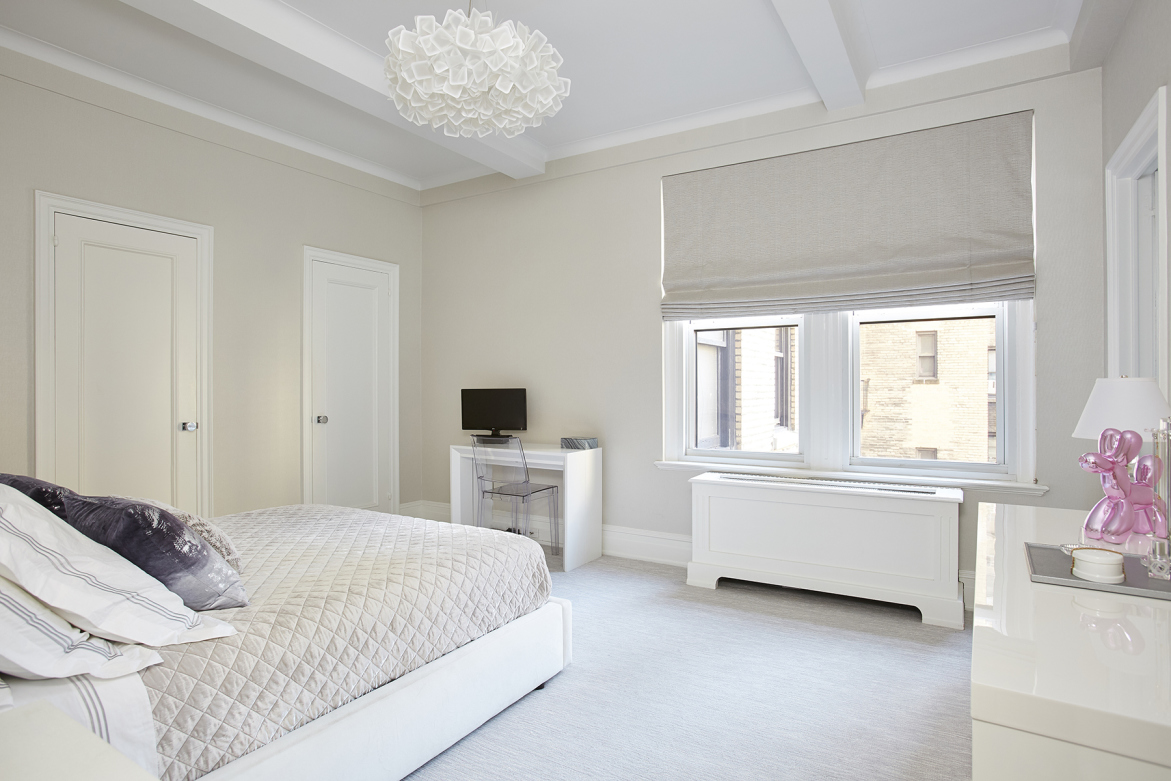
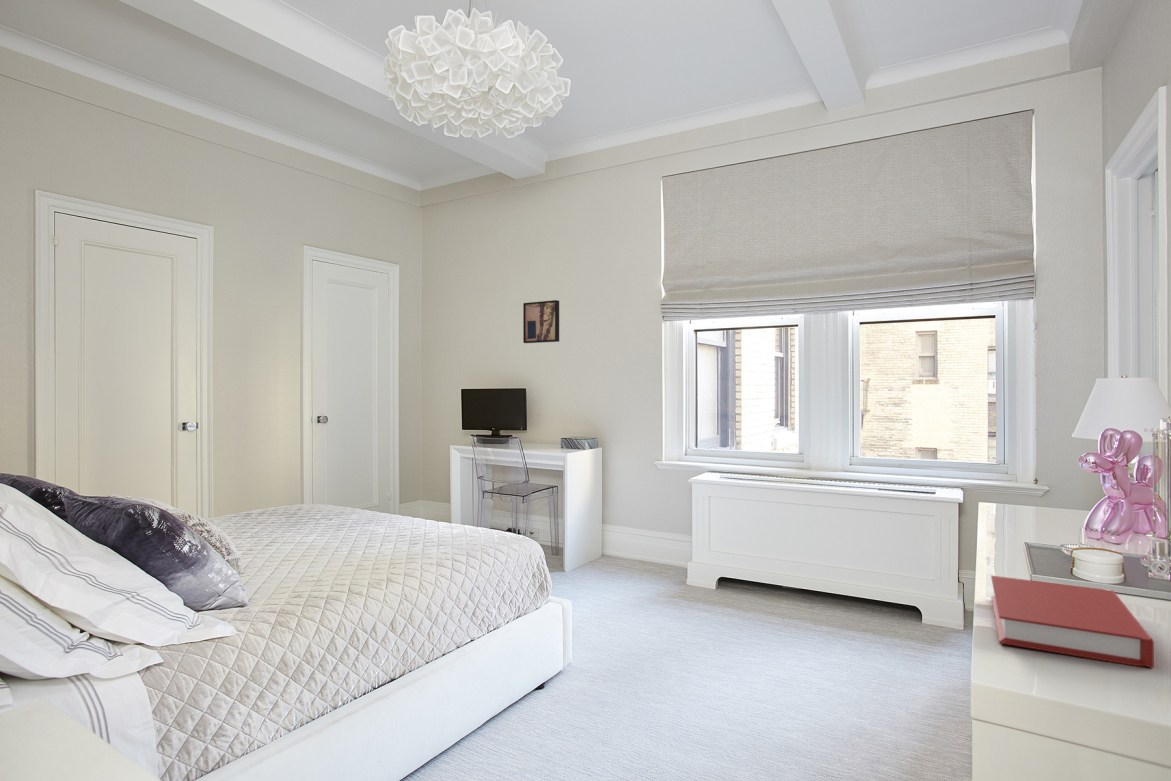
+ book (1060, 615)
+ wall art (541, 322)
